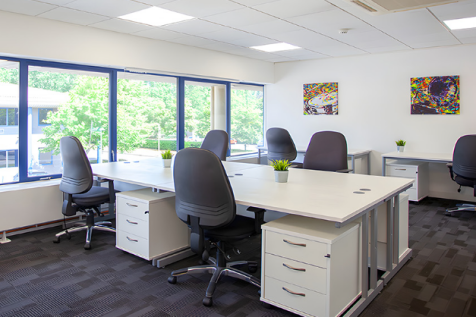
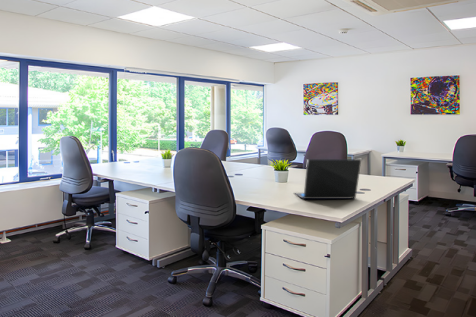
+ laptop (325, 178)
